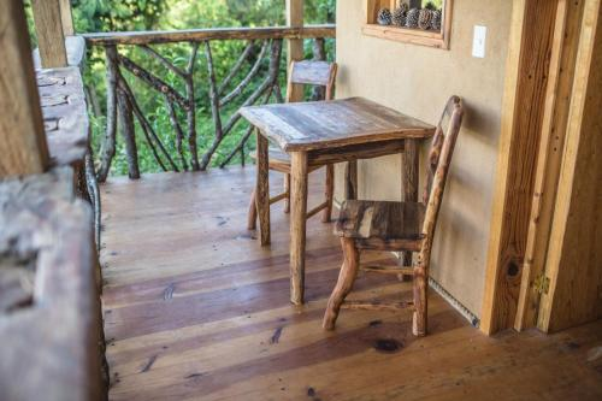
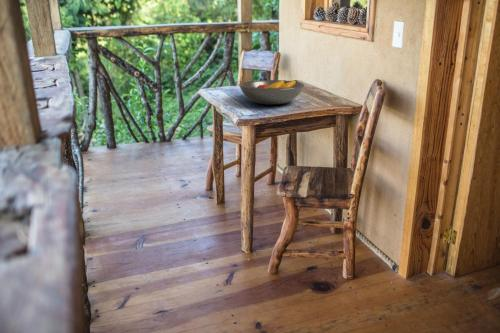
+ fruit bowl (271, 91)
